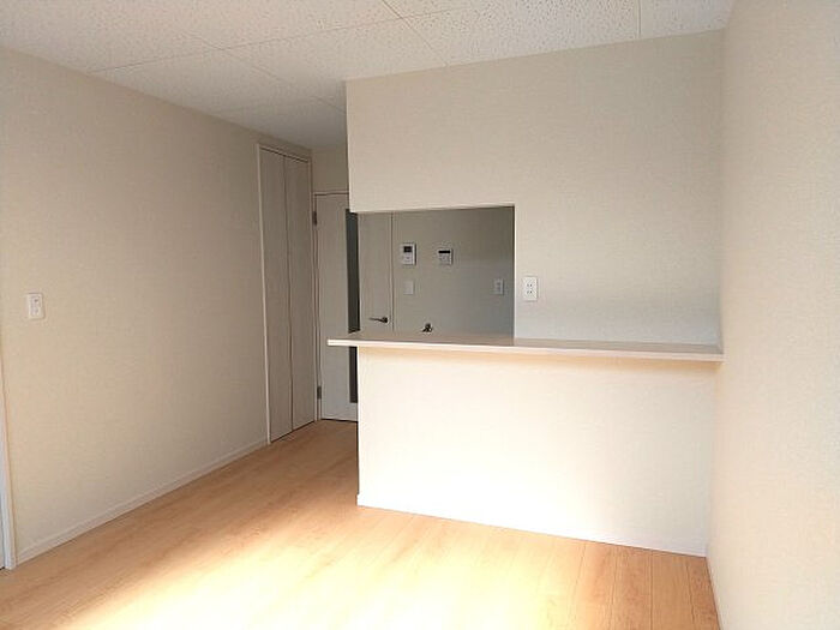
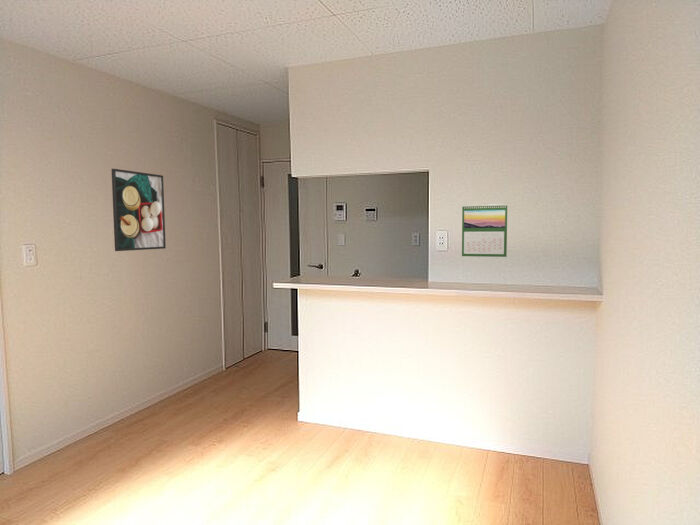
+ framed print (140, 211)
+ calendar (484, 230)
